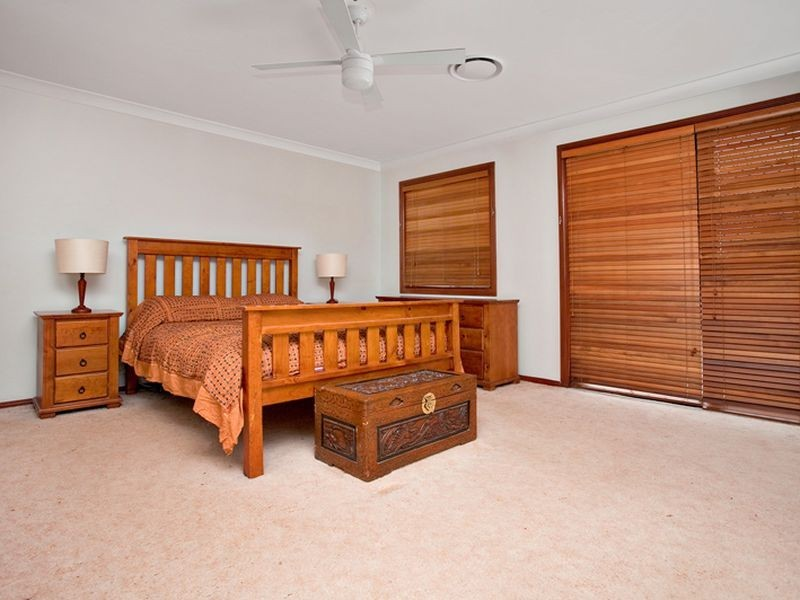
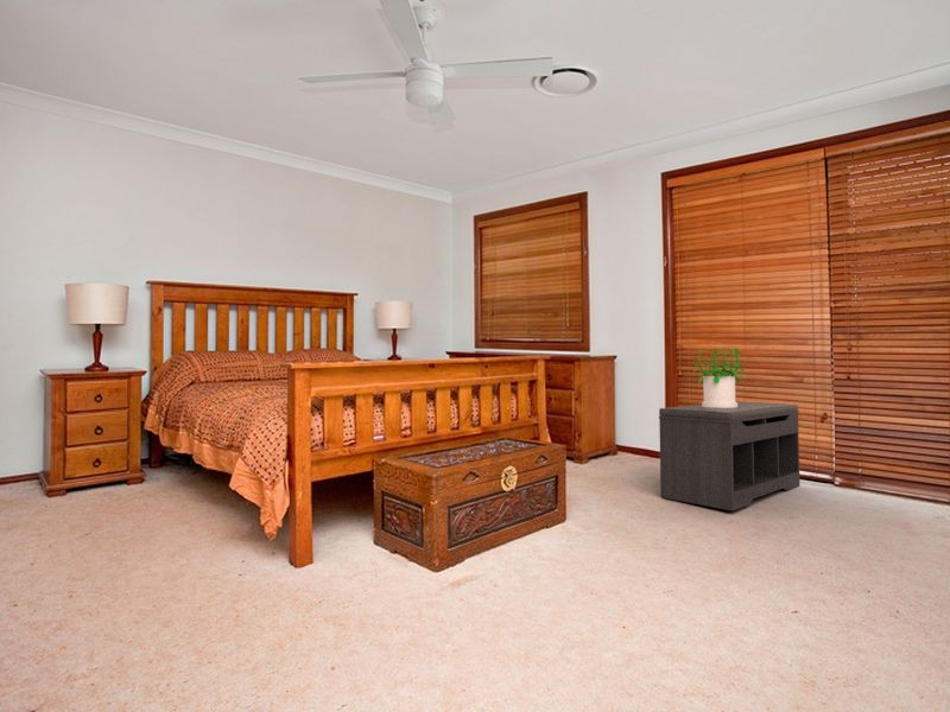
+ potted plant (722, 376)
+ bench (732, 447)
